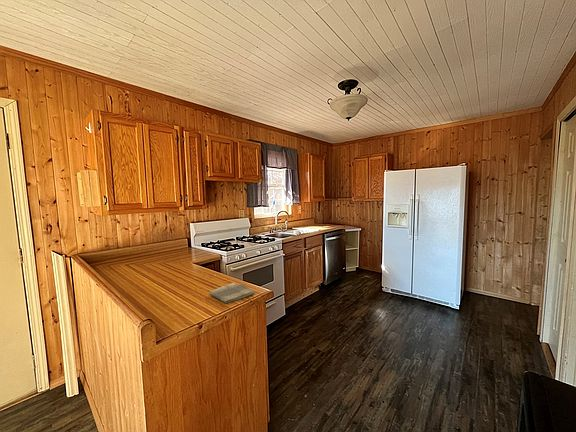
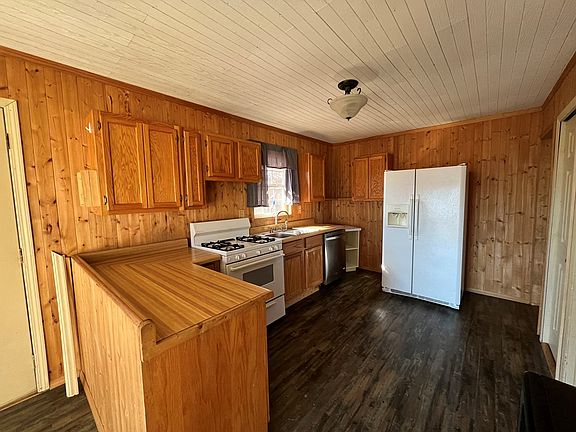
- dish towel (232, 291)
